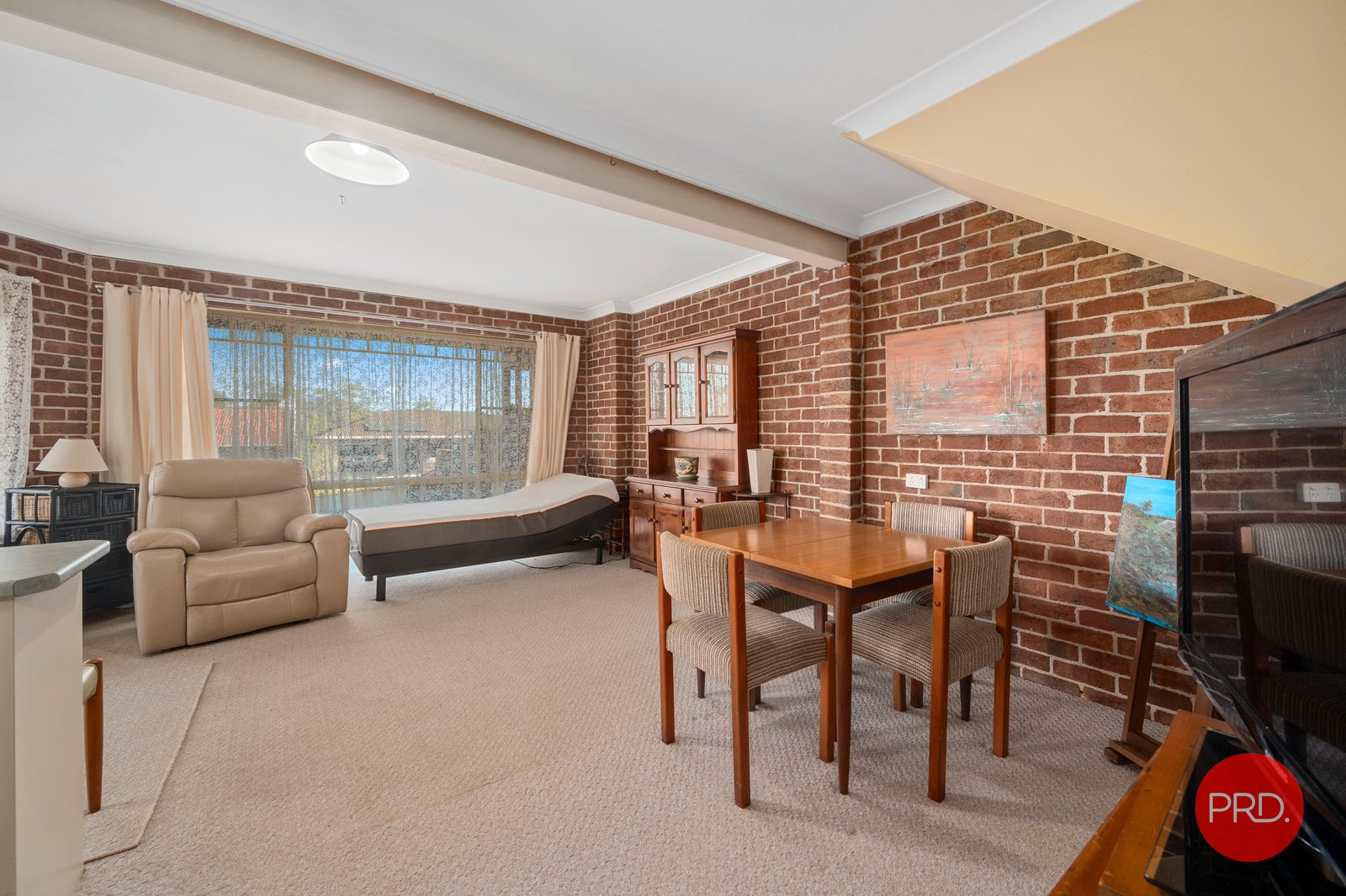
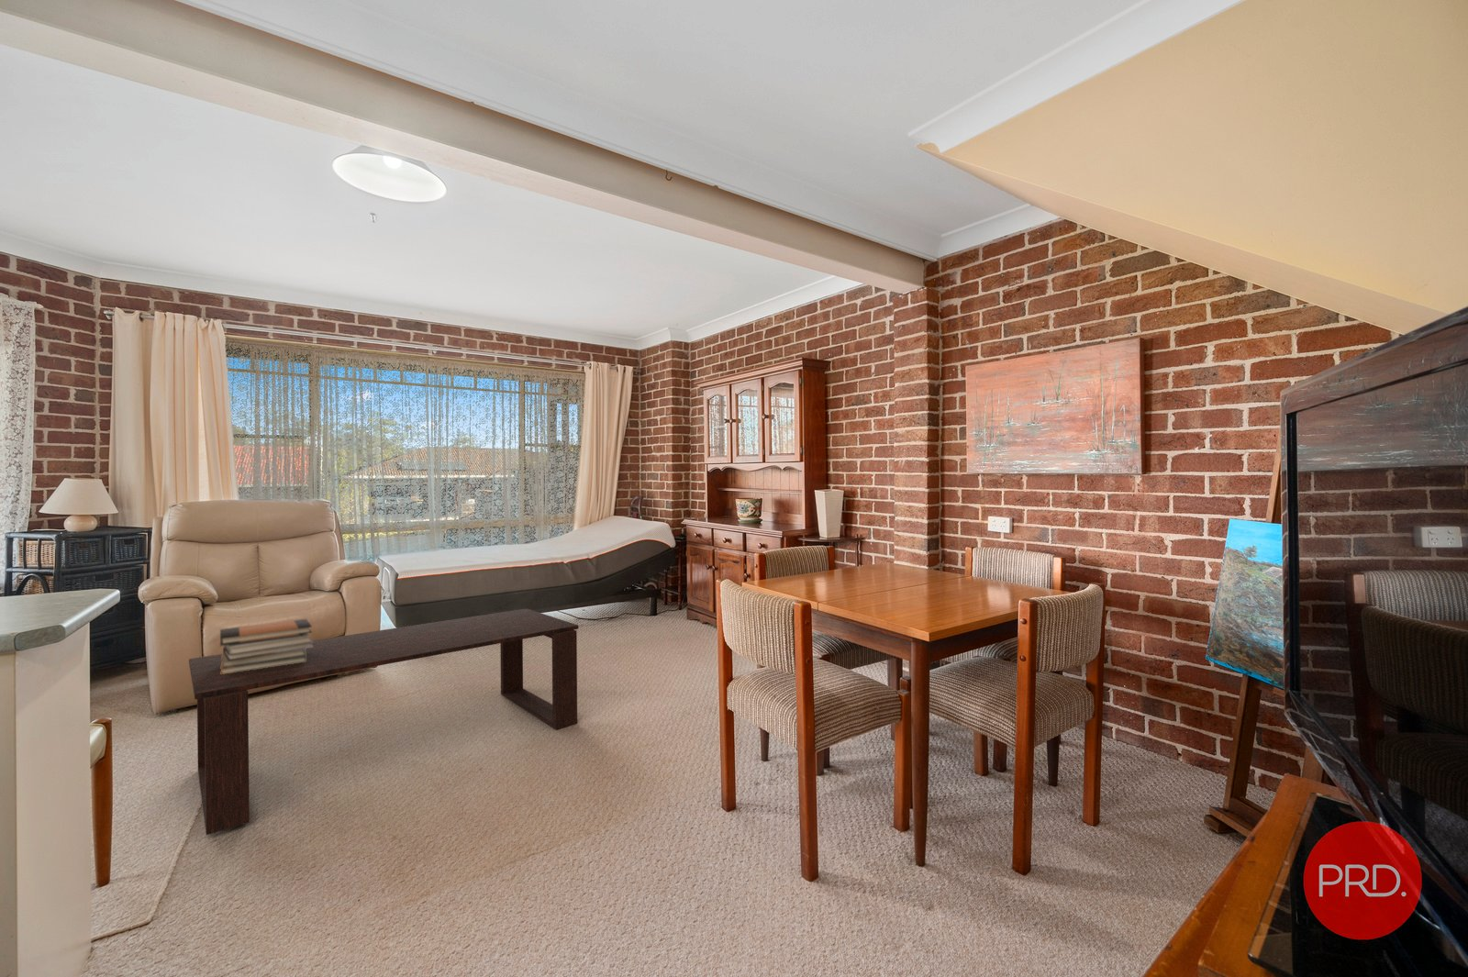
+ coffee table (398, 662)
+ book stack (266, 644)
